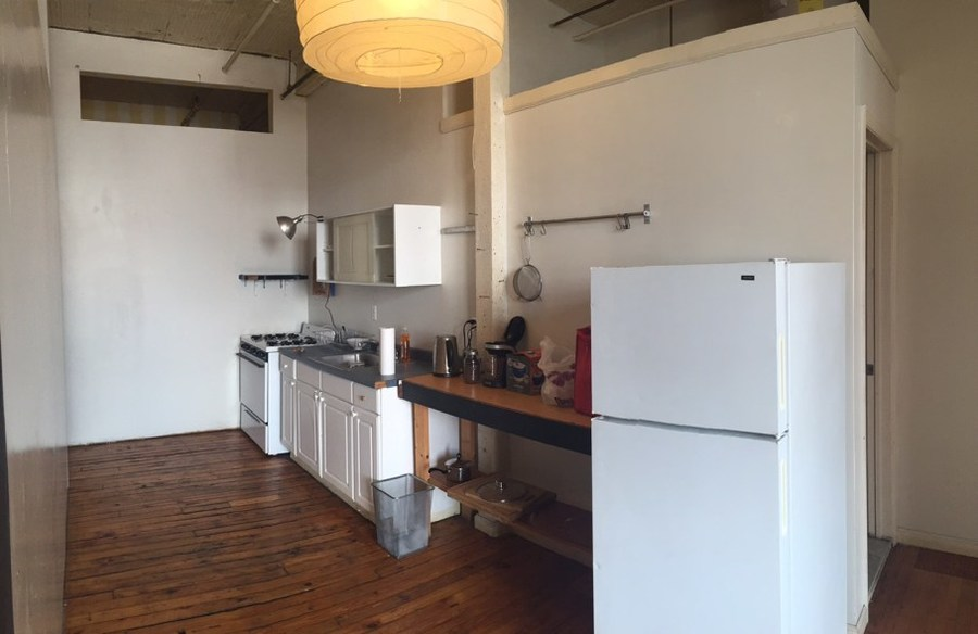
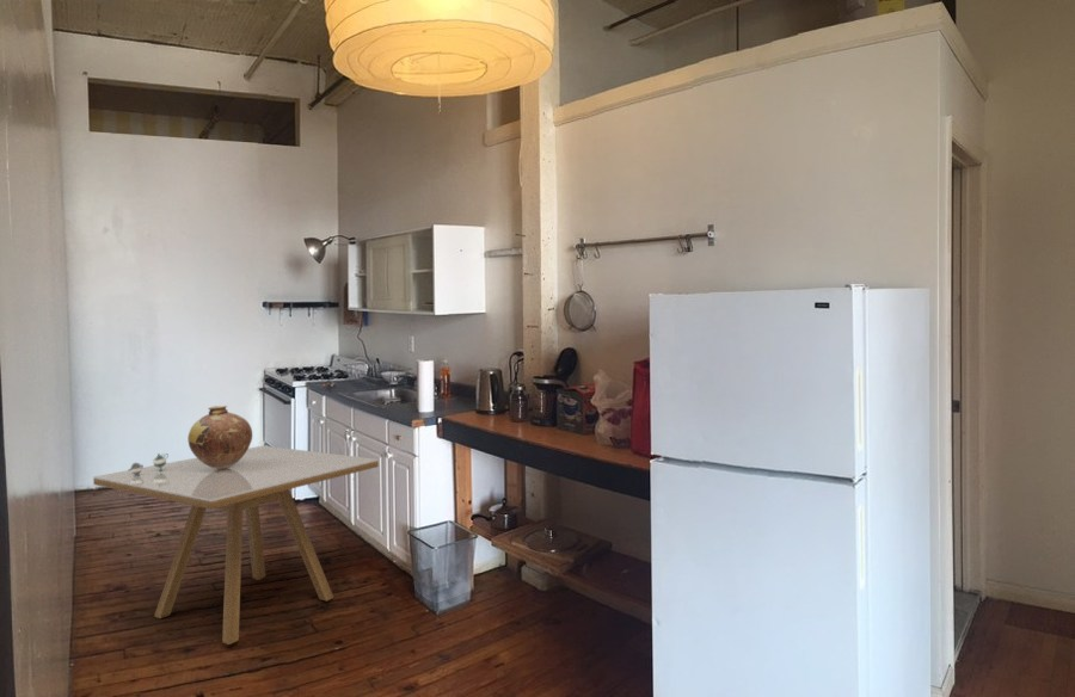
+ teapot (153, 463)
+ vase (221, 437)
+ dining table (241, 537)
